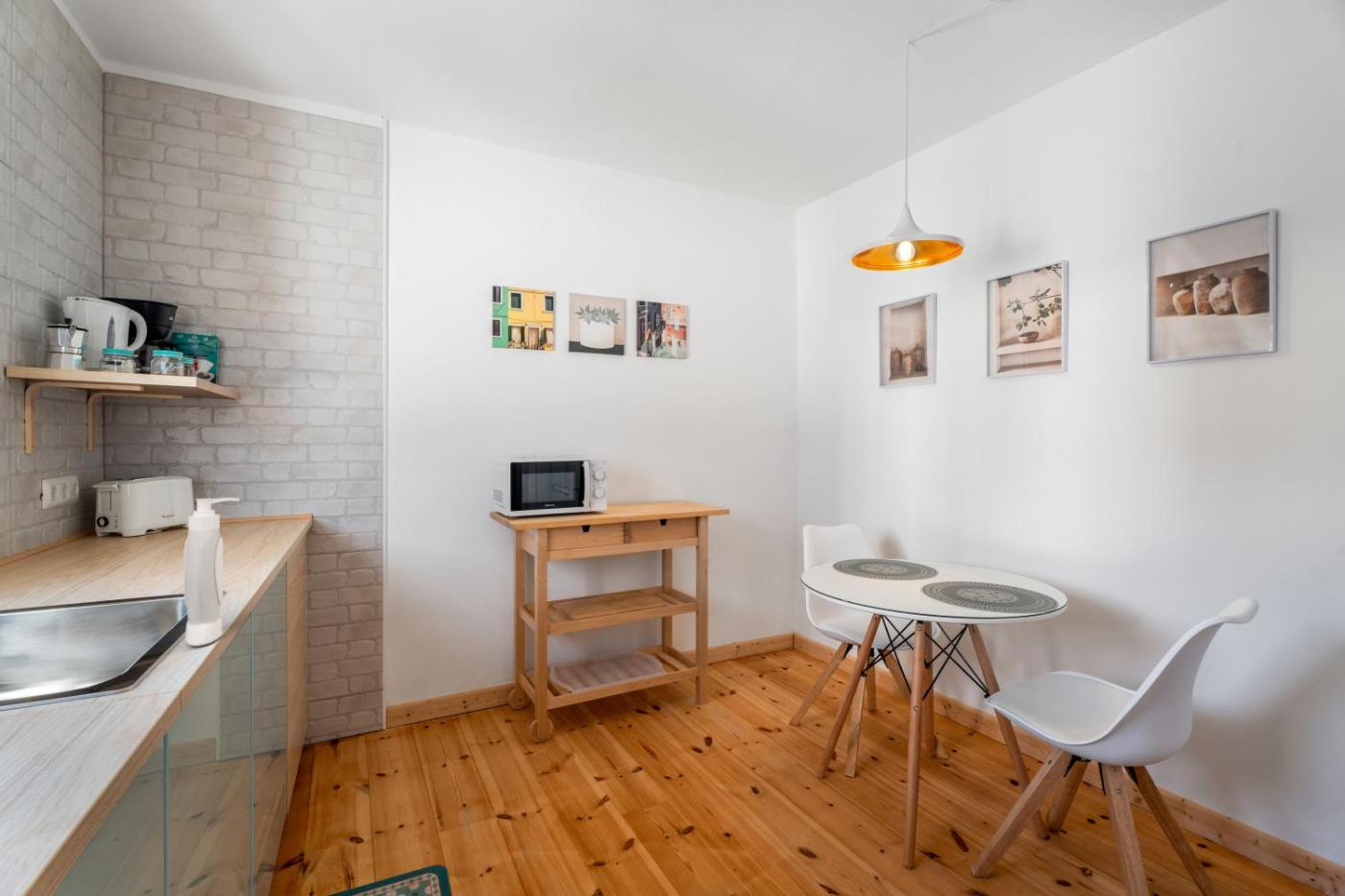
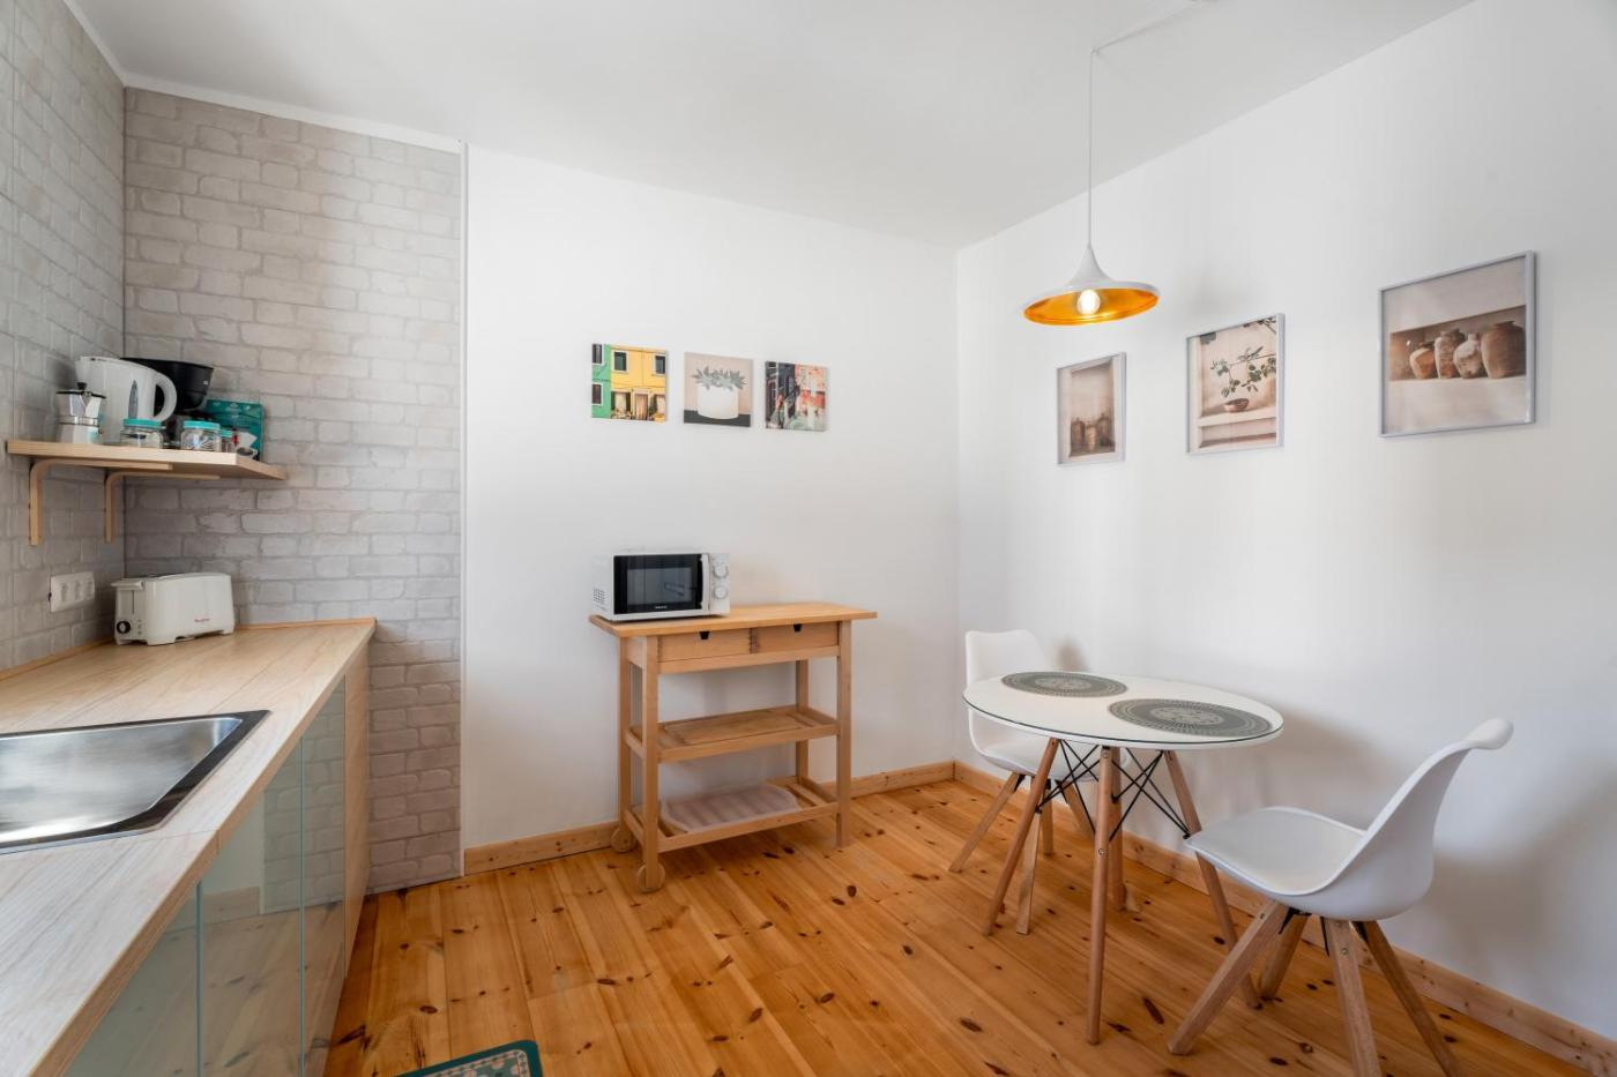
- soap bottle (212, 568)
